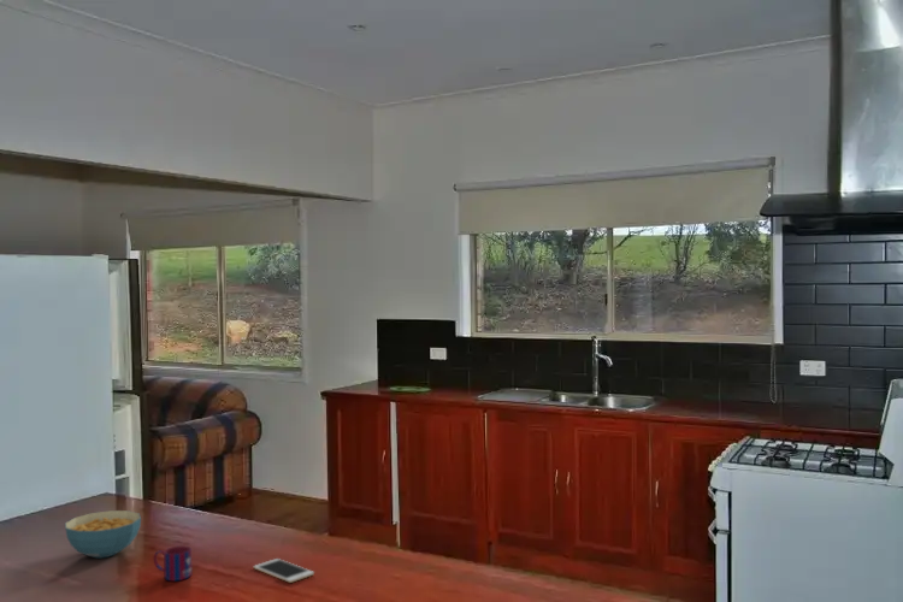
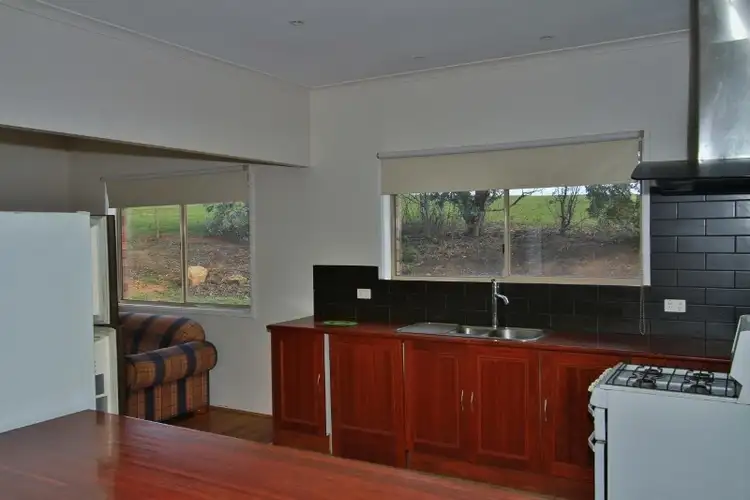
- cereal bowl (104, 537)
- mug (172, 562)
- cell phone (283, 569)
